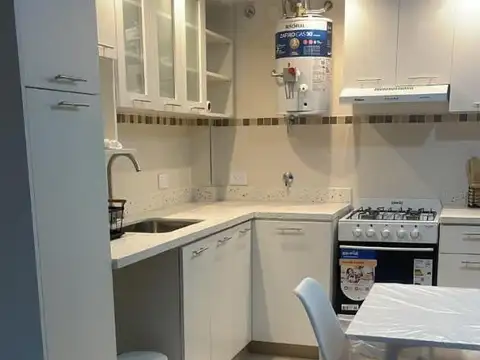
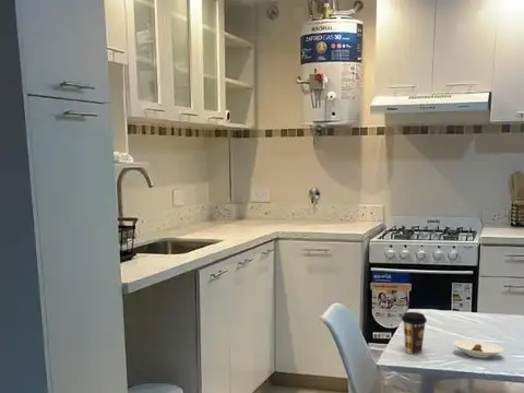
+ saucer (477, 349)
+ coffee cup (413, 333)
